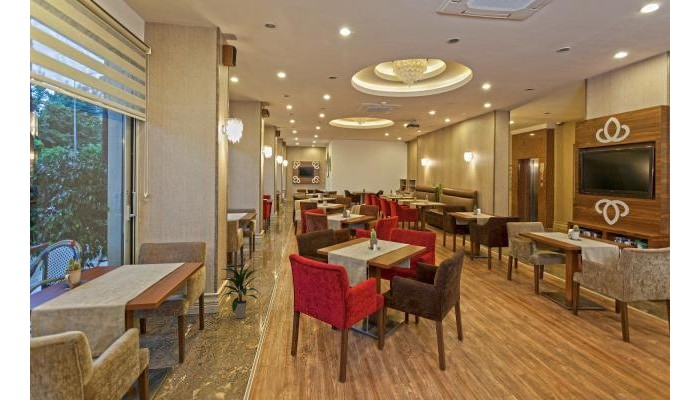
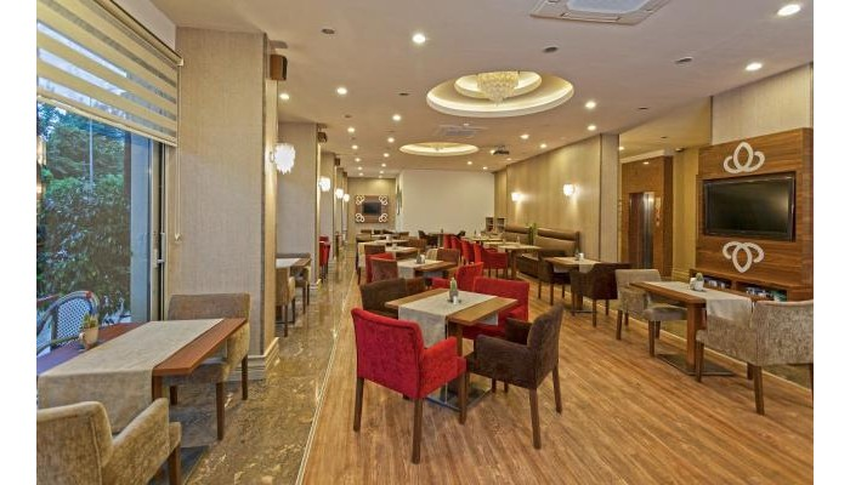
- indoor plant (238, 289)
